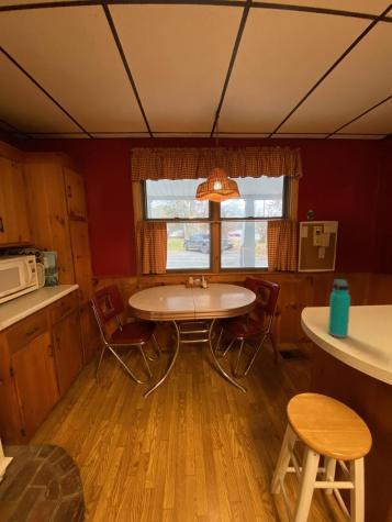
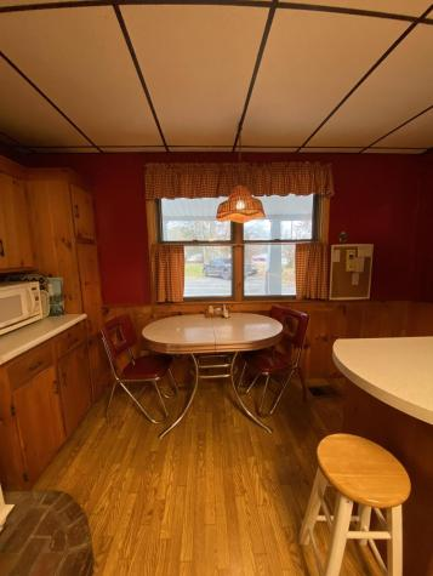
- water bottle (339, 307)
